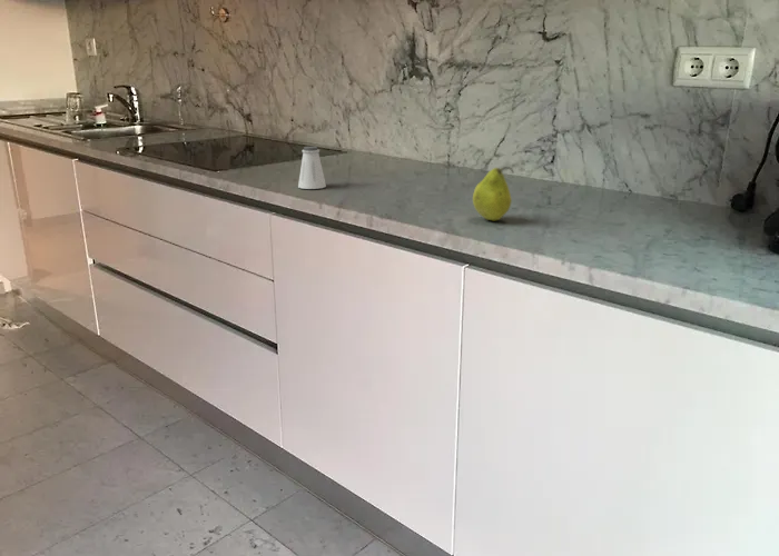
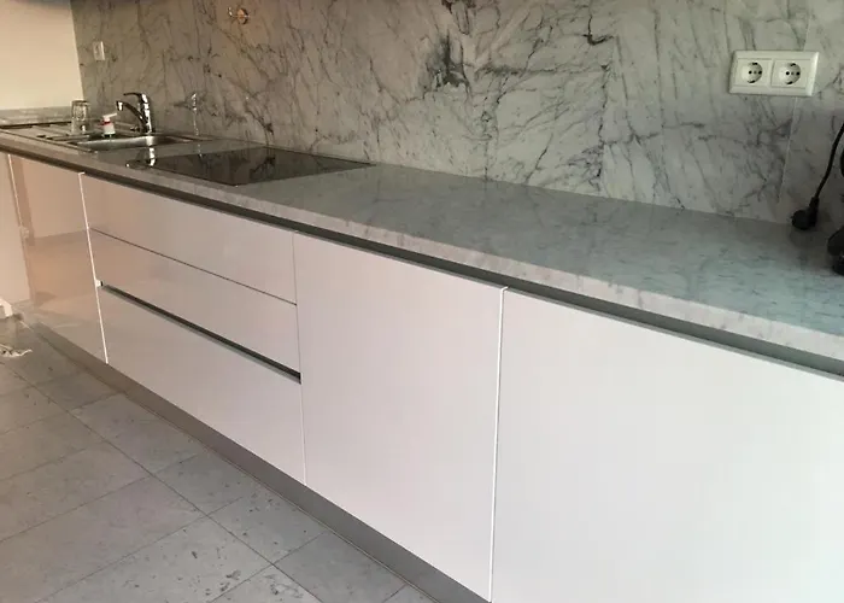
- saltshaker (310, 167)
- fruit (494, 192)
